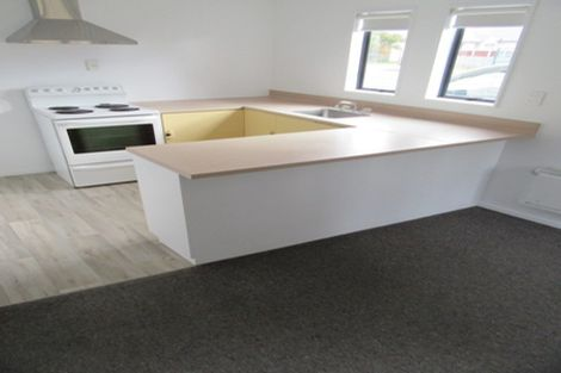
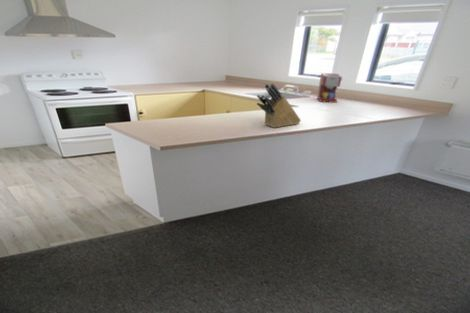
+ knife block (279, 104)
+ coffee maker (328, 87)
